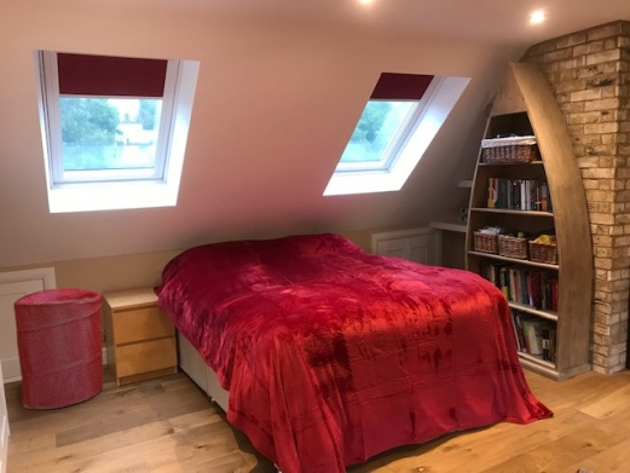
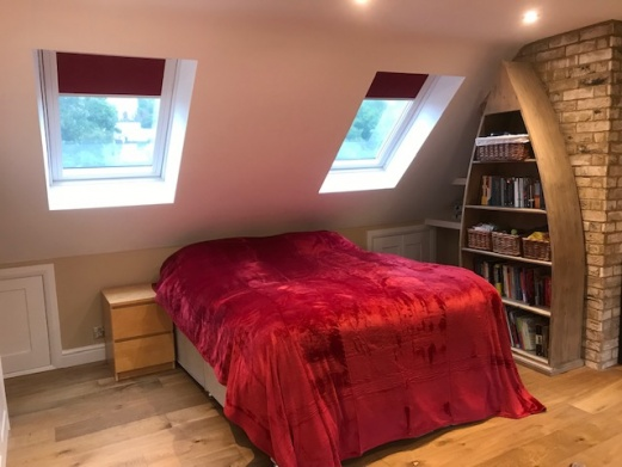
- laundry hamper (62, 342)
